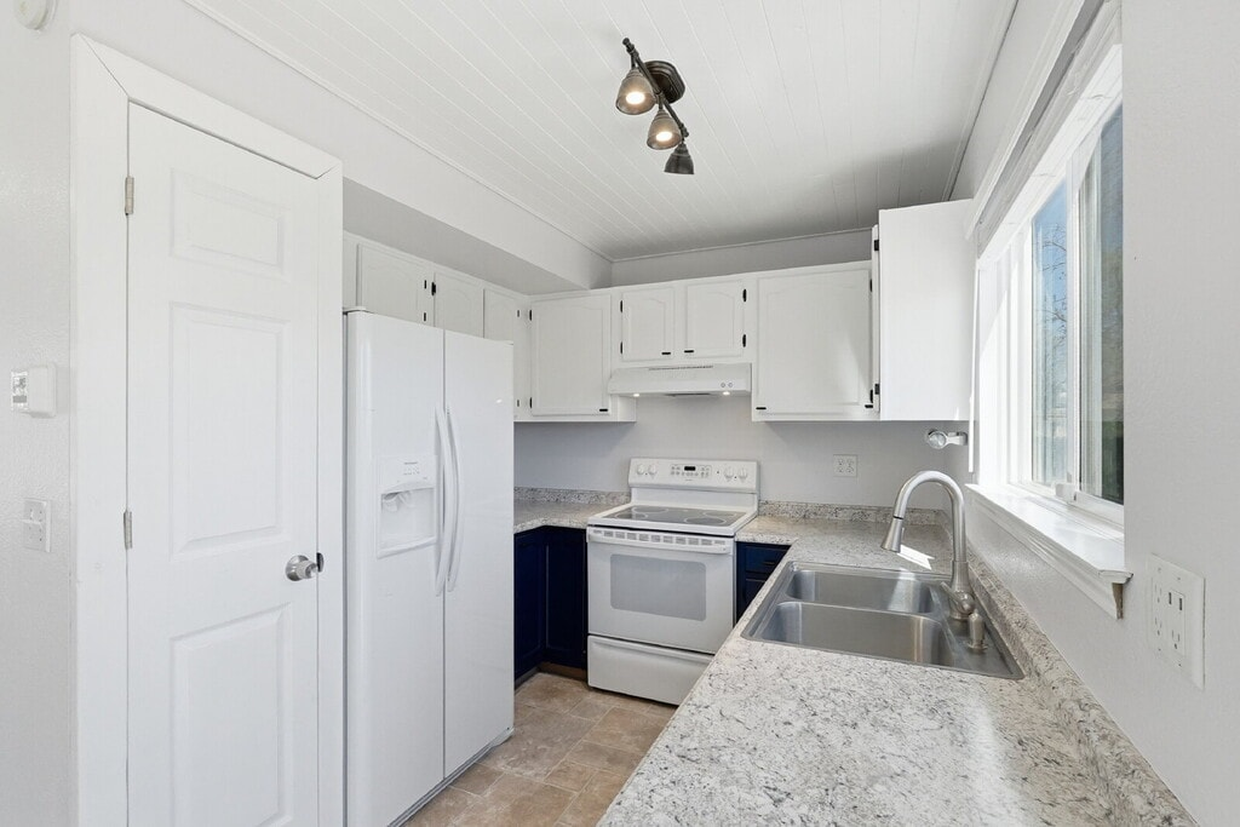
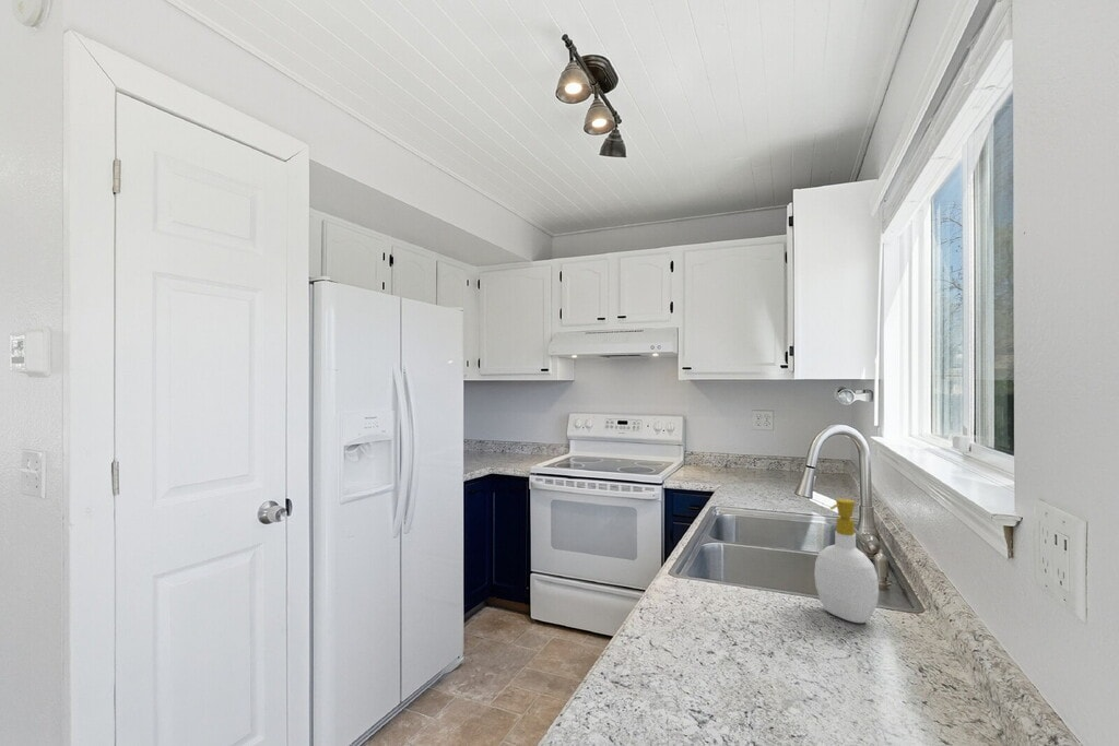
+ soap bottle (844, 558)
